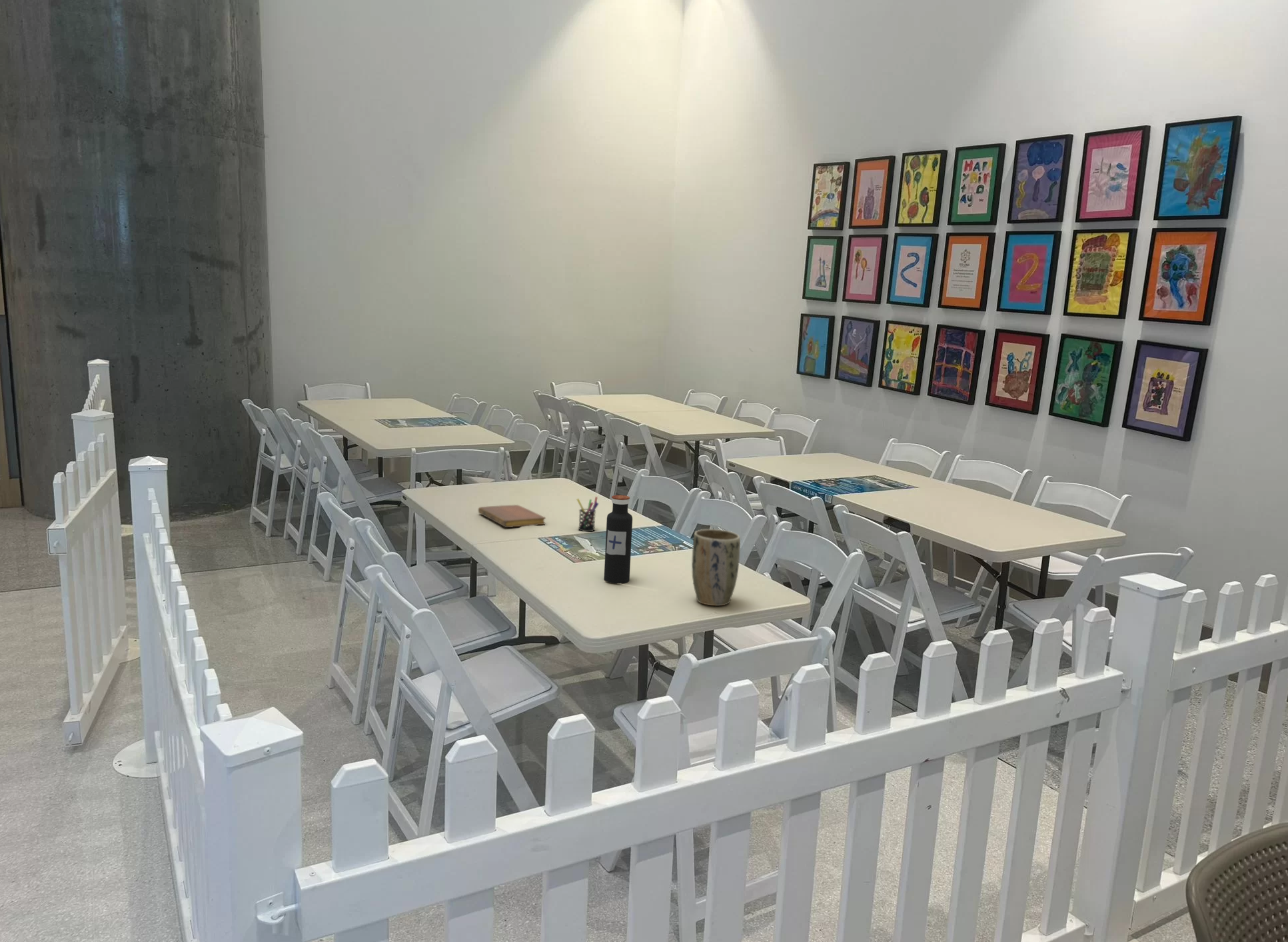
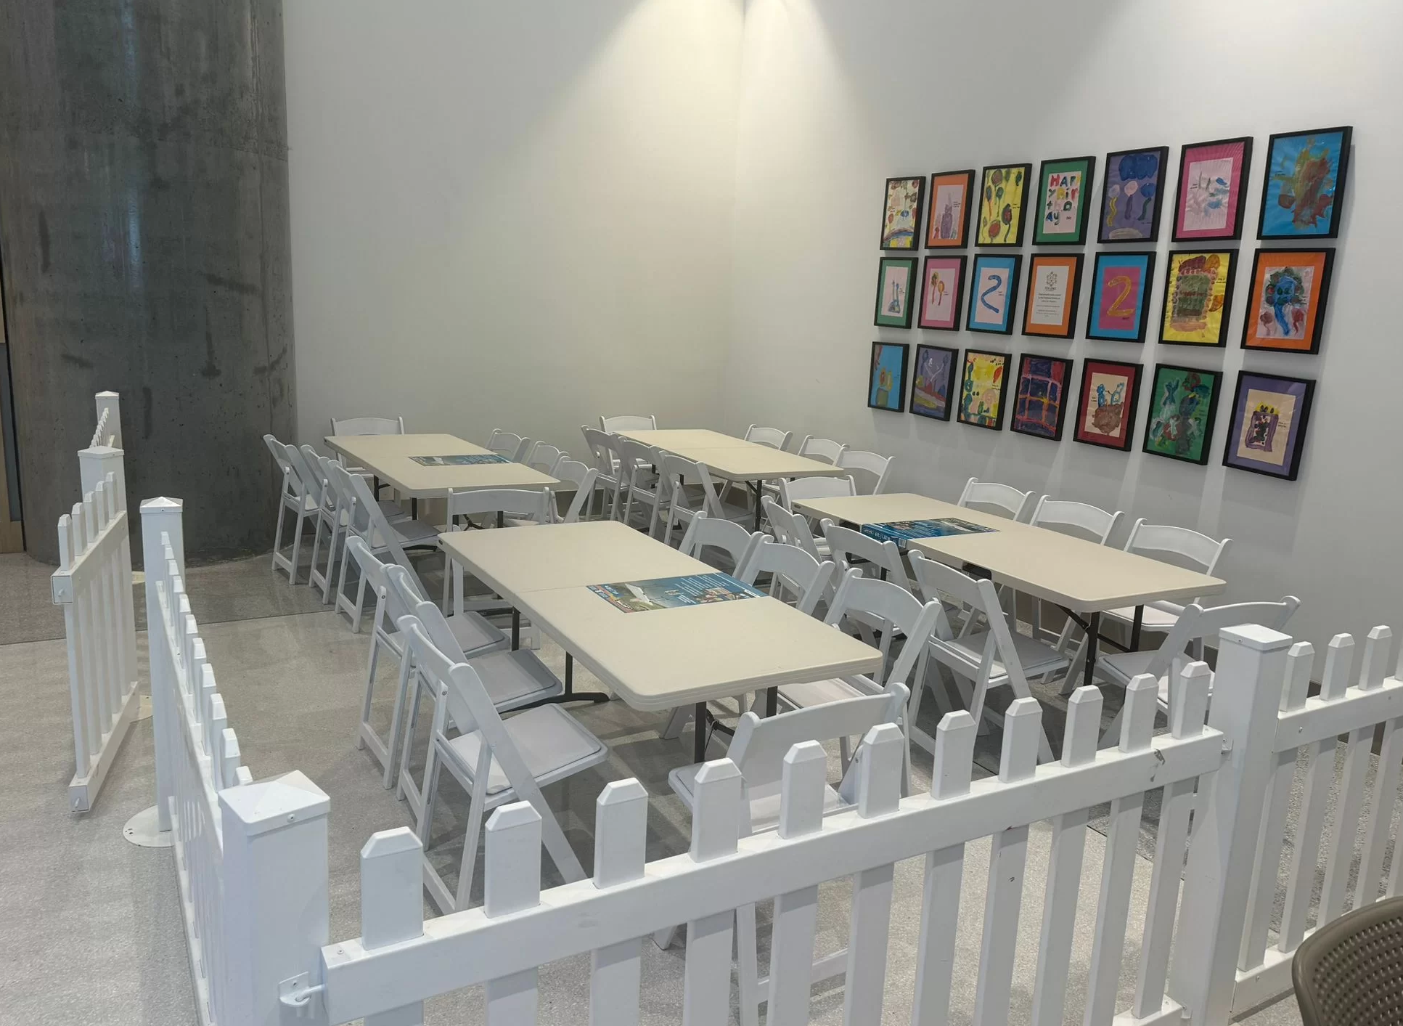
- plant pot (714, 567)
- pen holder (588, 512)
- water bottle (618, 539)
- notebook (511, 515)
